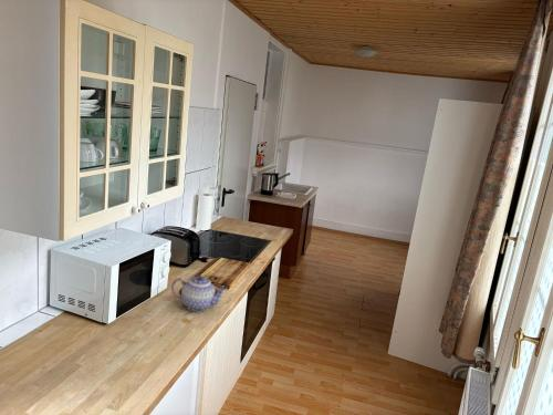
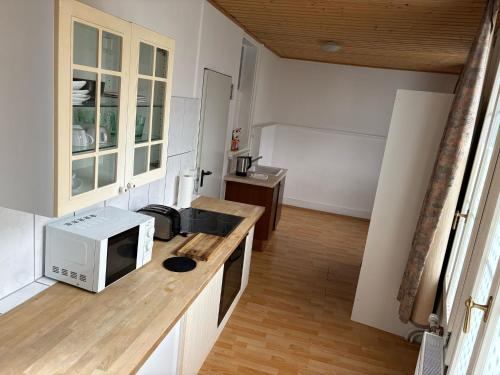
- teapot (198, 291)
